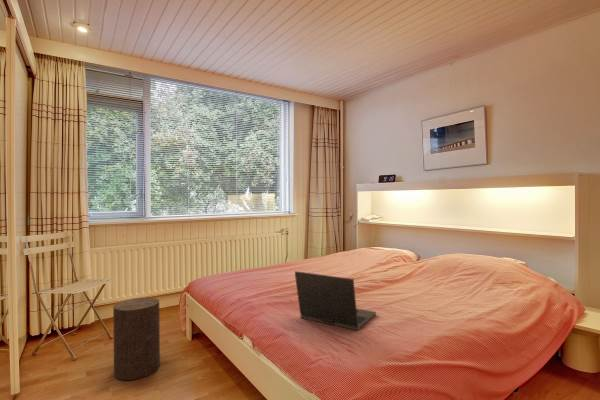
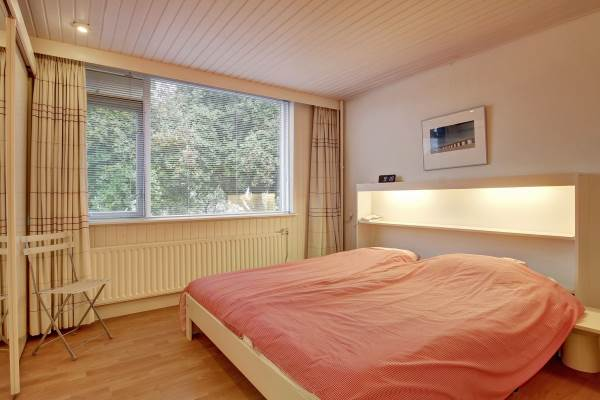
- stool (137, 336)
- laptop (336, 293)
